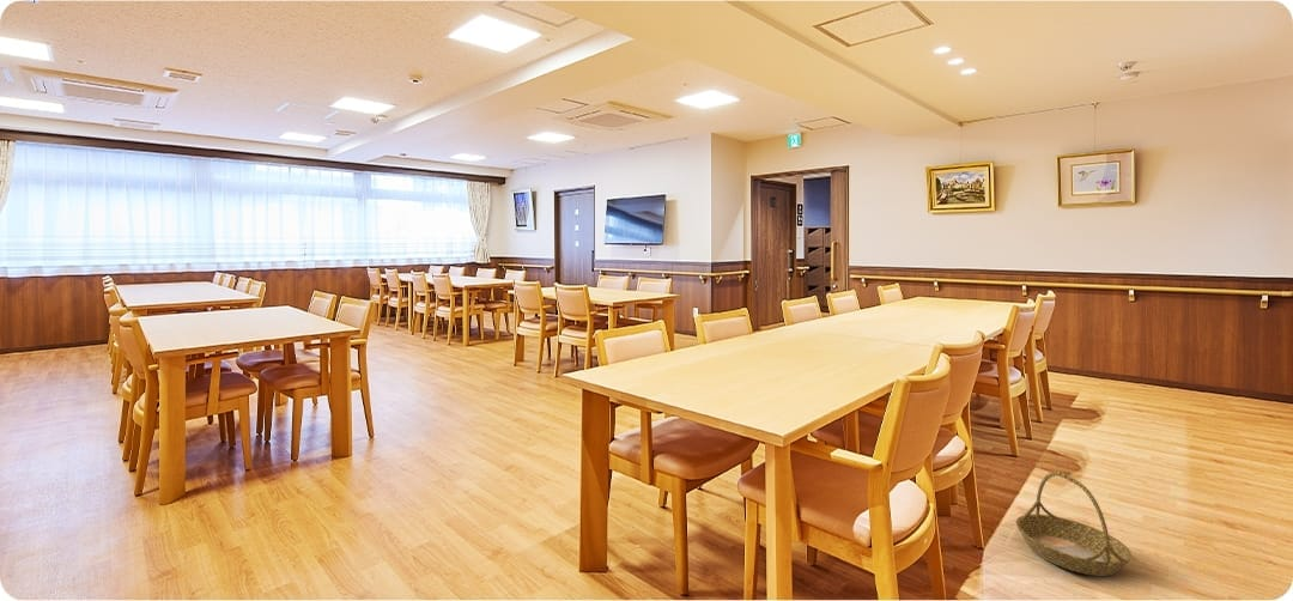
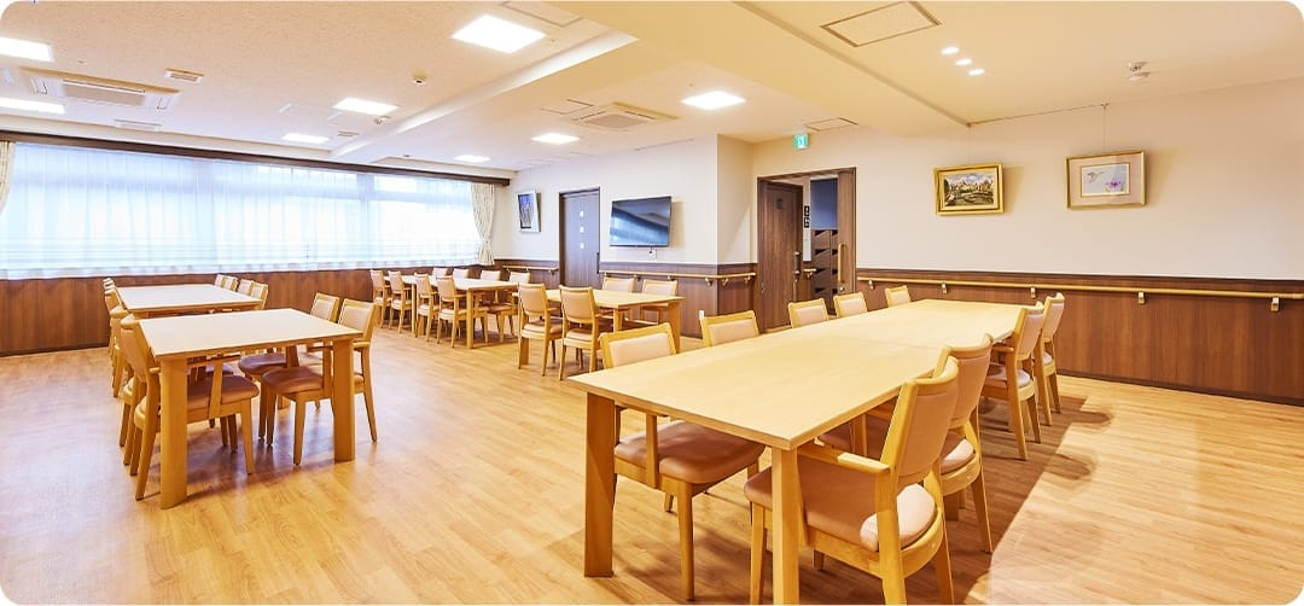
- basket (1069, 520)
